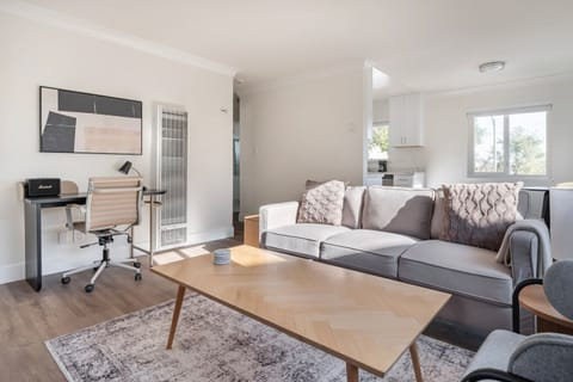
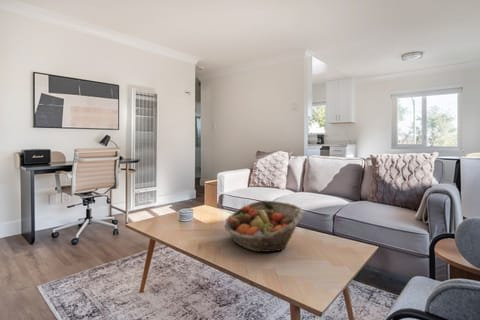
+ fruit basket (262, 223)
